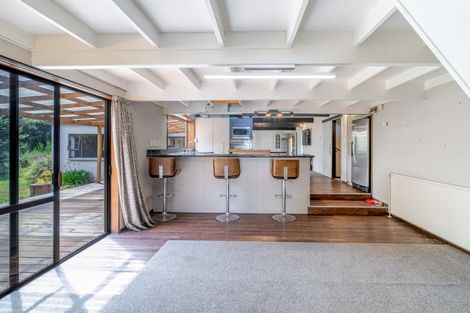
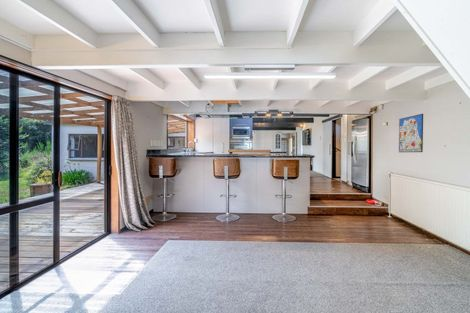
+ wall art (410, 134)
